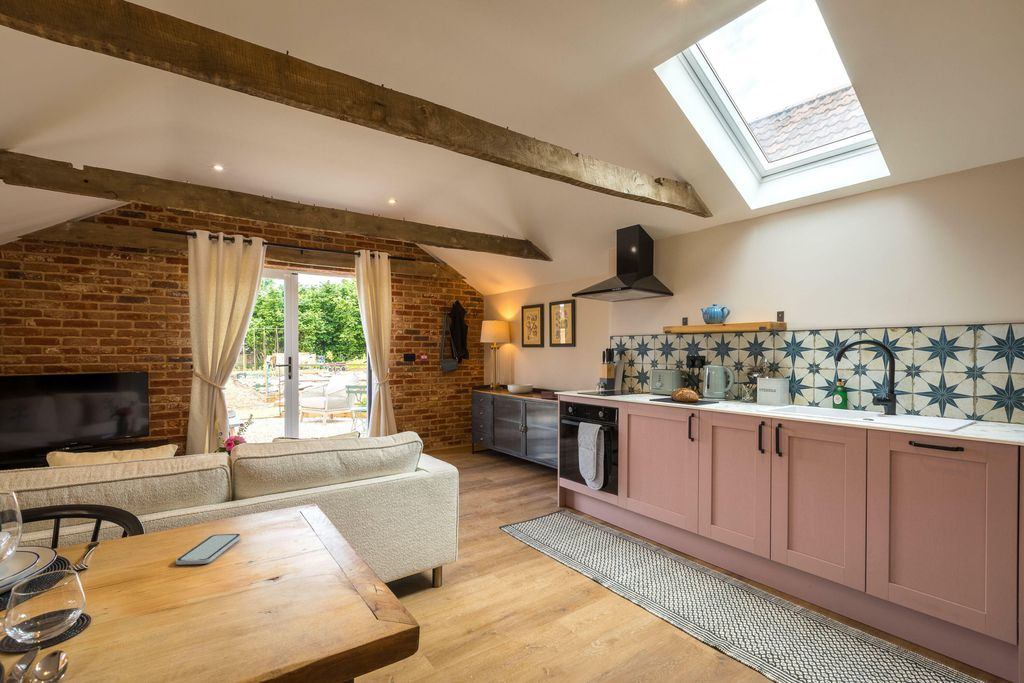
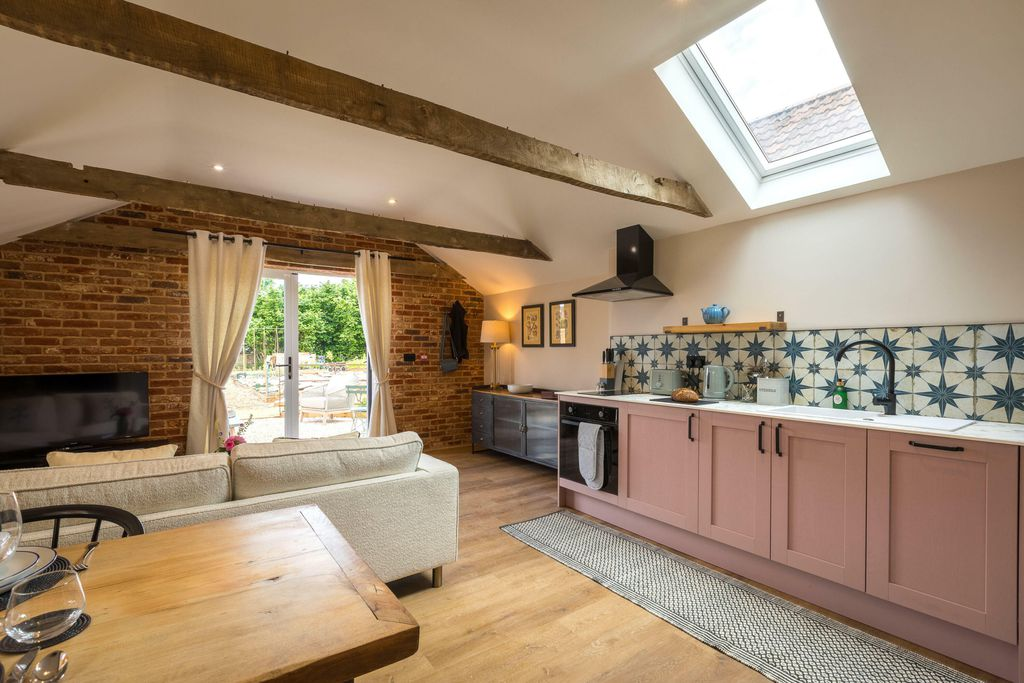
- smartphone (210, 548)
